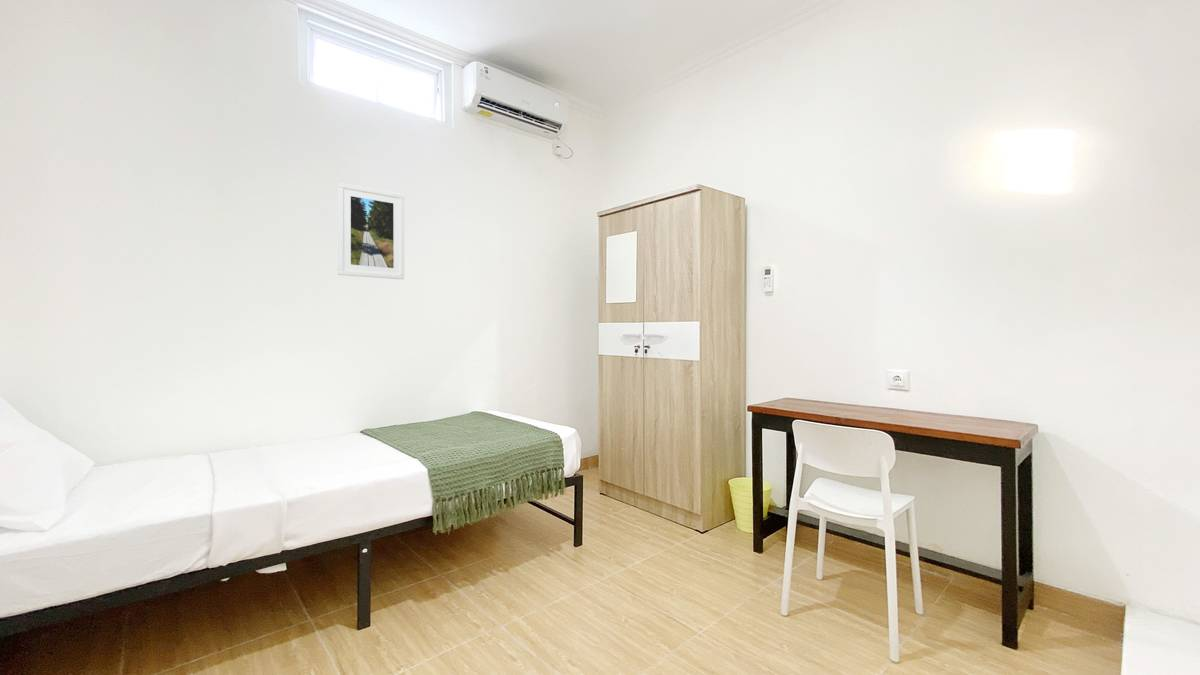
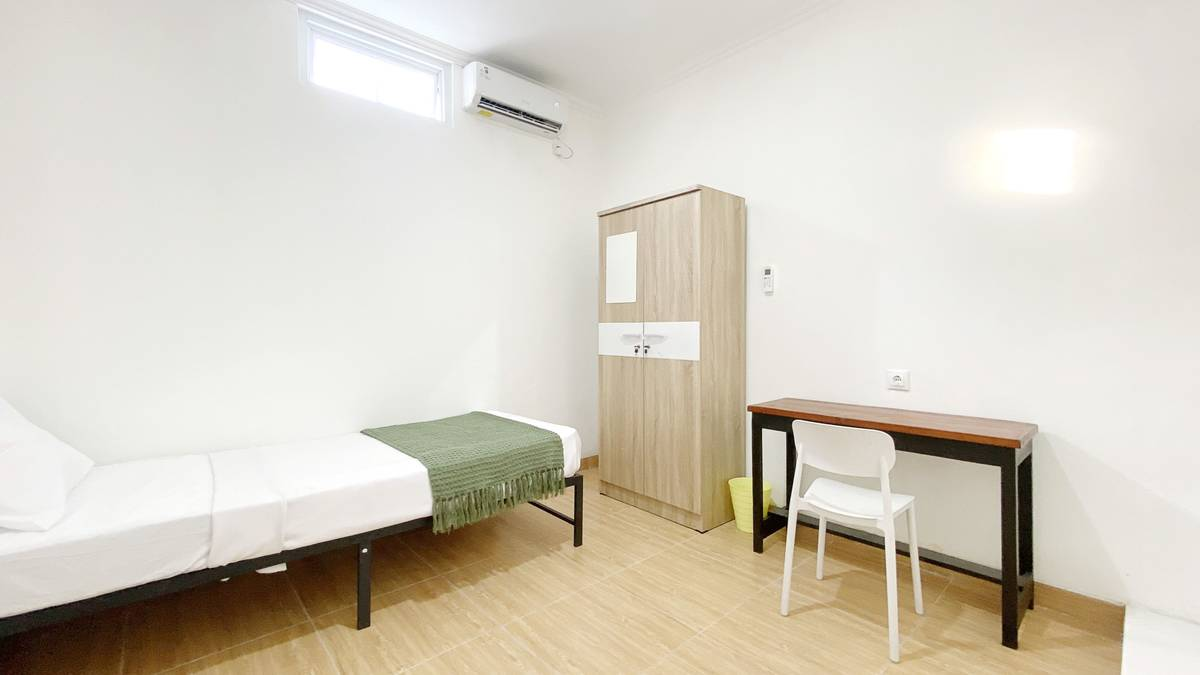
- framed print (372, 233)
